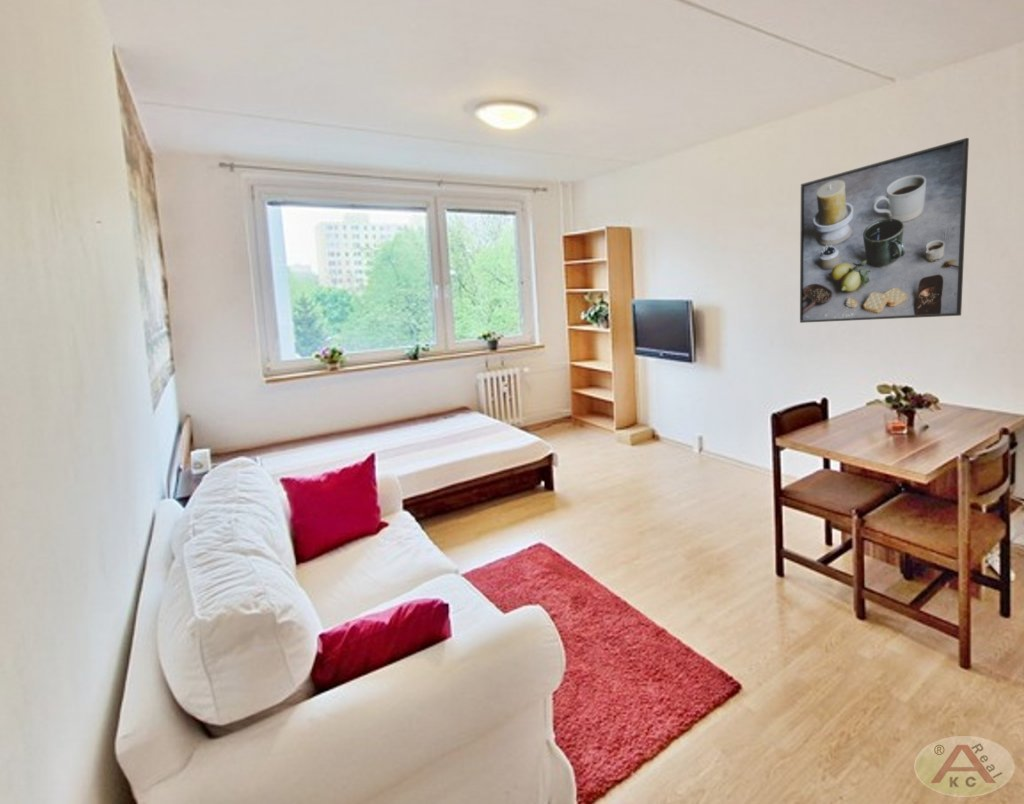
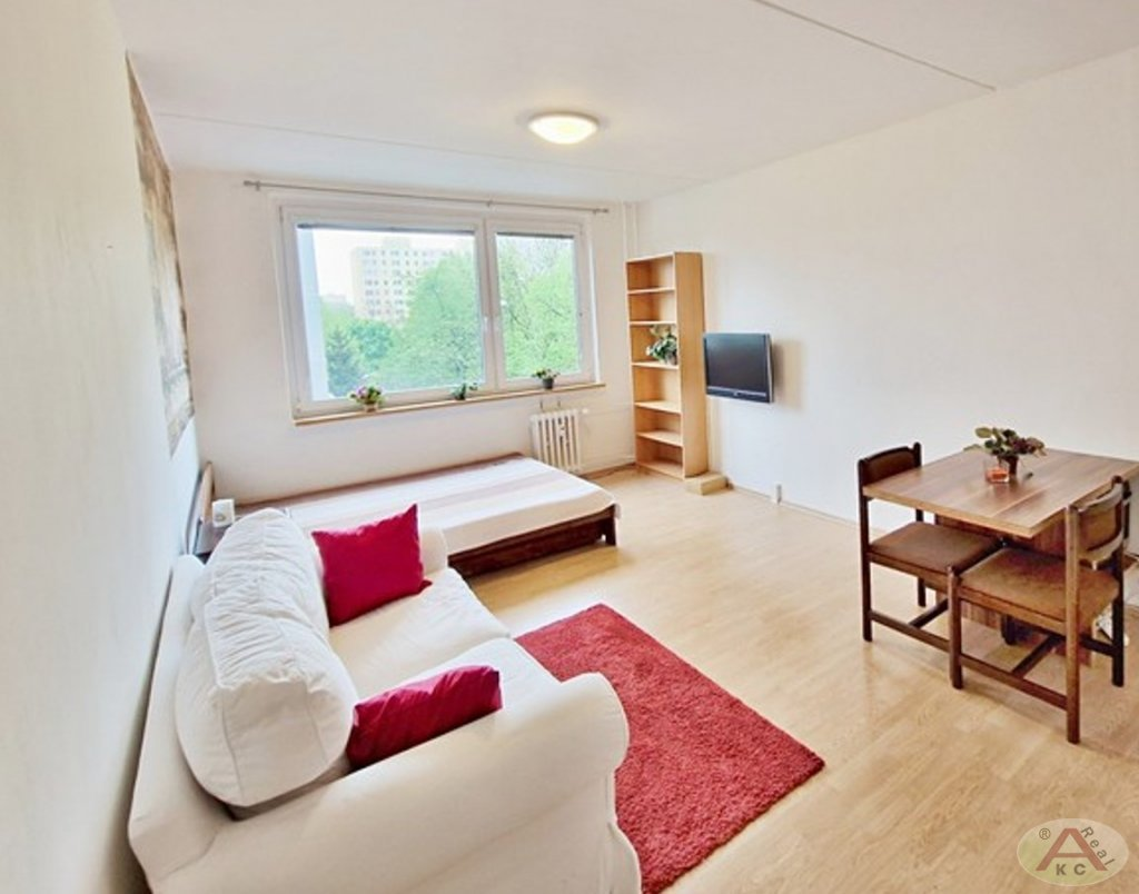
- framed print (872, 243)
